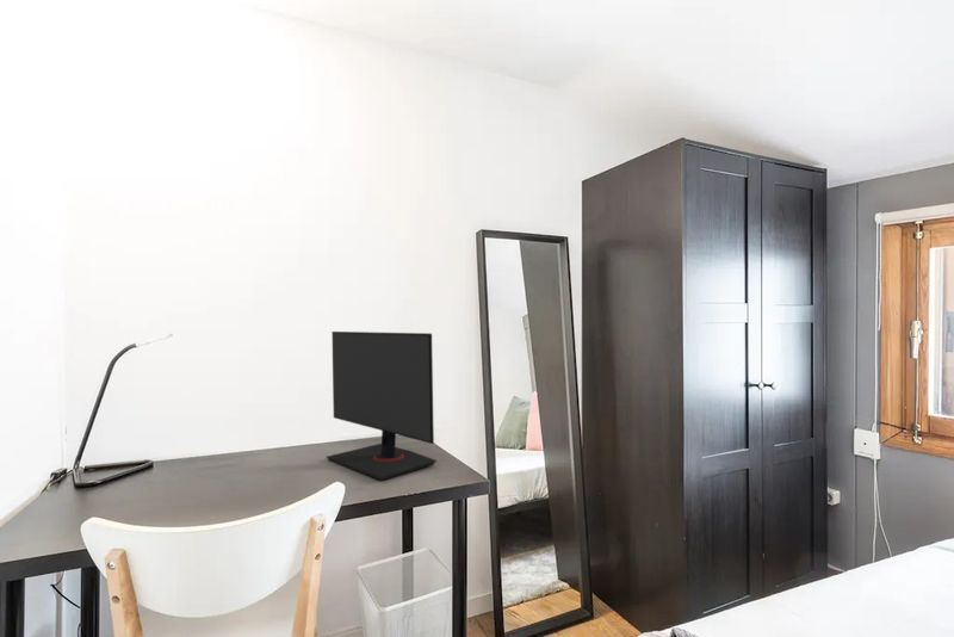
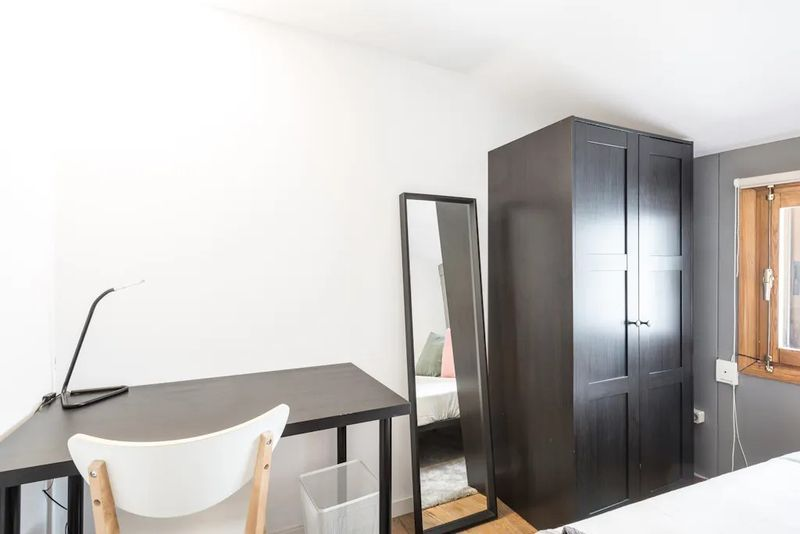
- computer monitor (380, 396)
